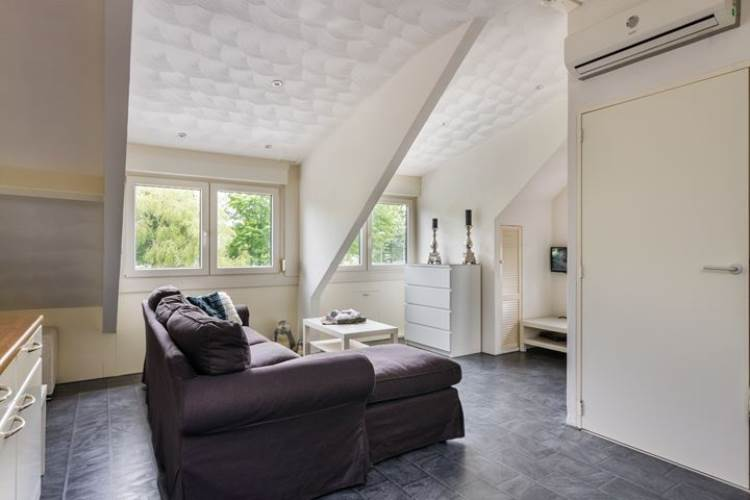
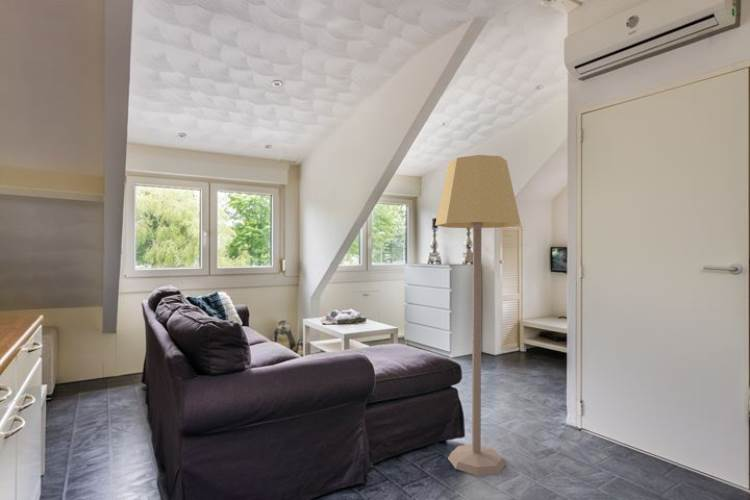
+ lamp (476, 310)
